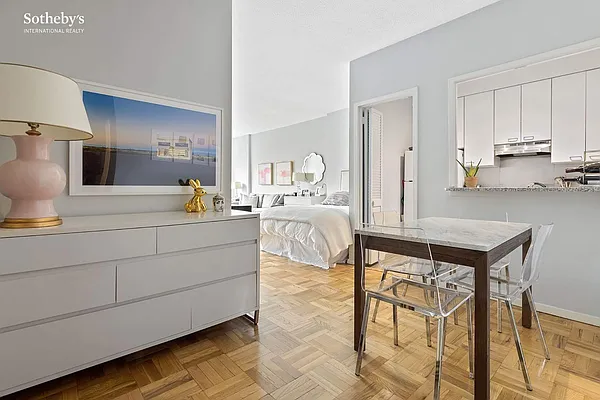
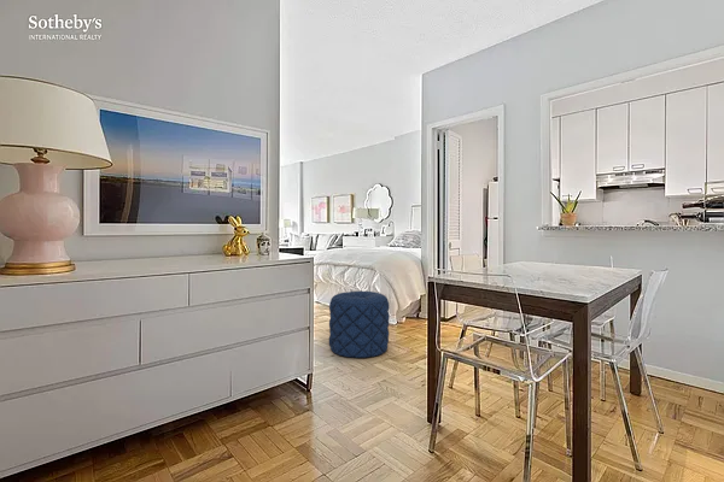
+ pouf (358, 321)
